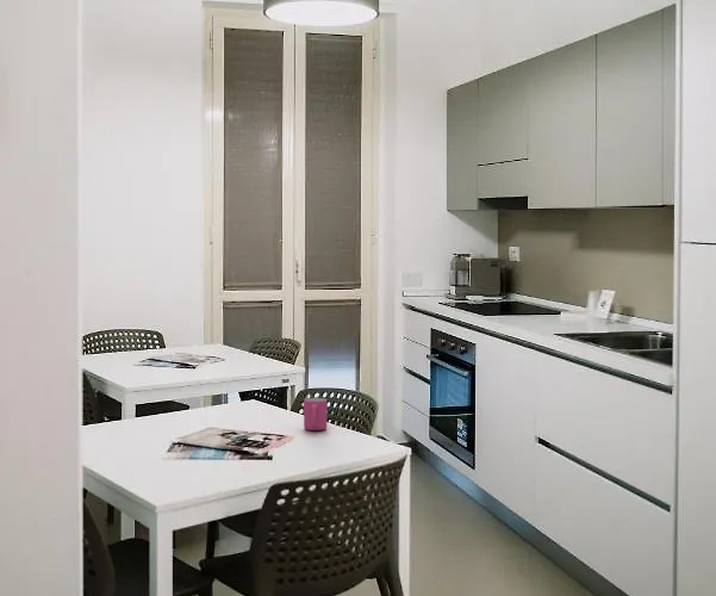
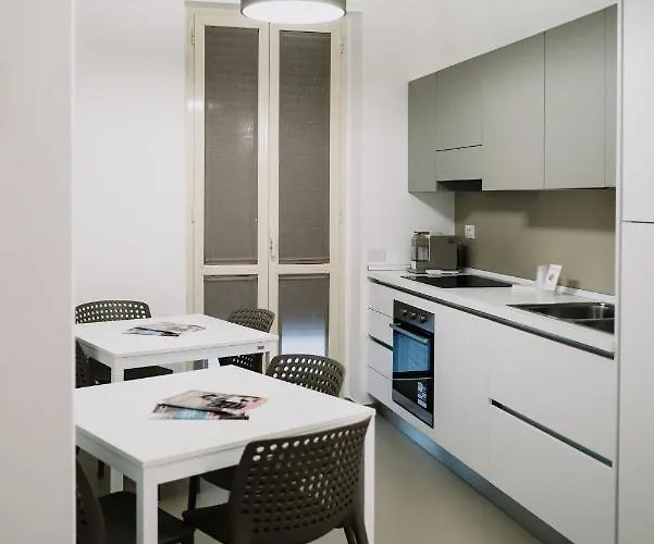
- mug (315, 415)
